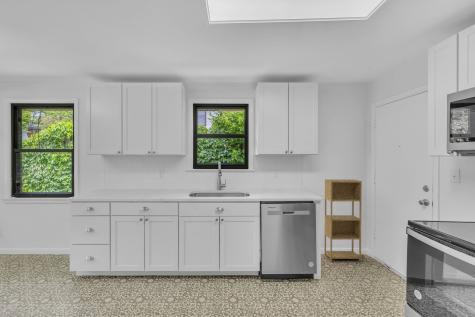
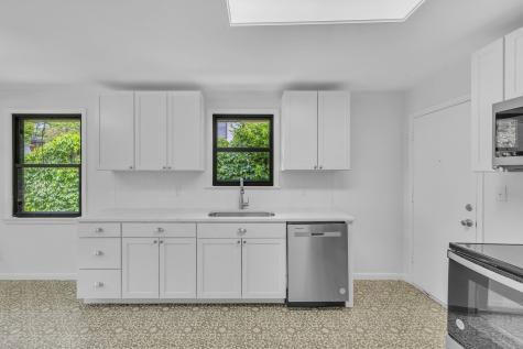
- shelving unit (342, 219)
